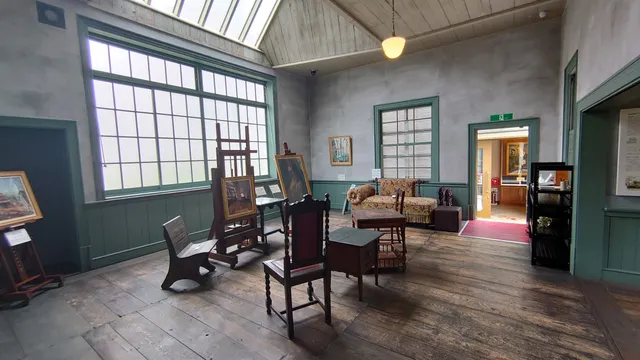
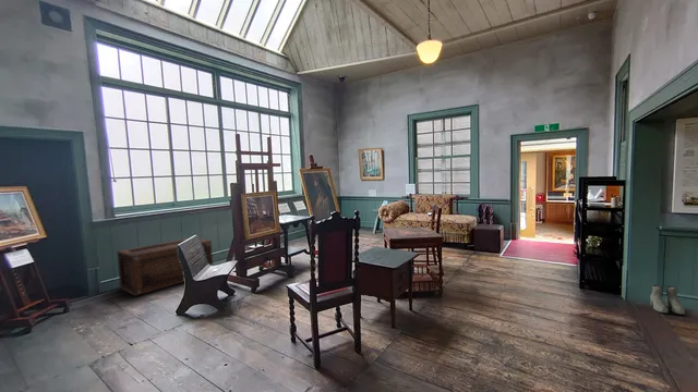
+ wooden crate (168, 262)
+ boots (666, 298)
